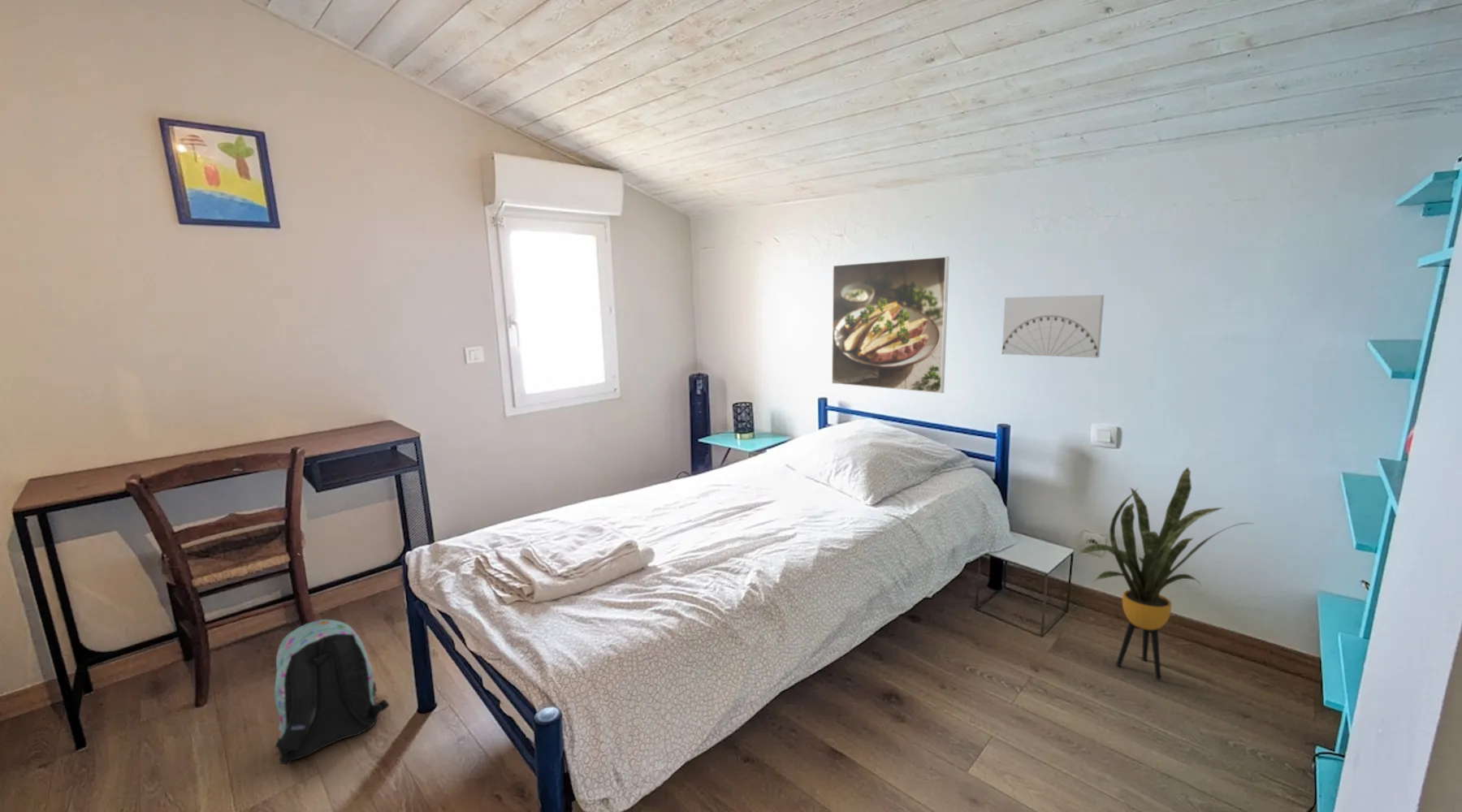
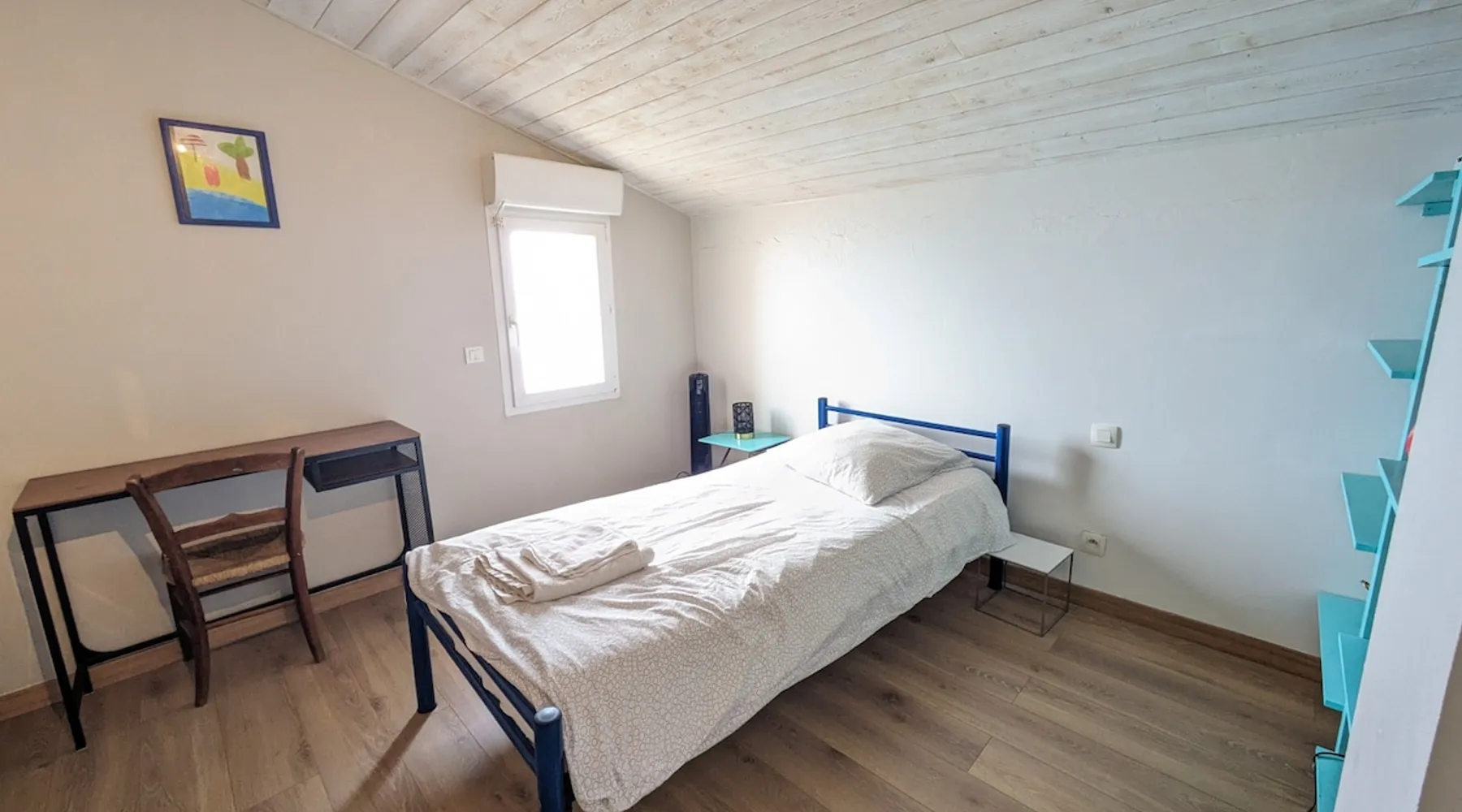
- house plant (1161, 577)
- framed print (885, 325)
- wall art (1050, 326)
- backpack (322, 681)
